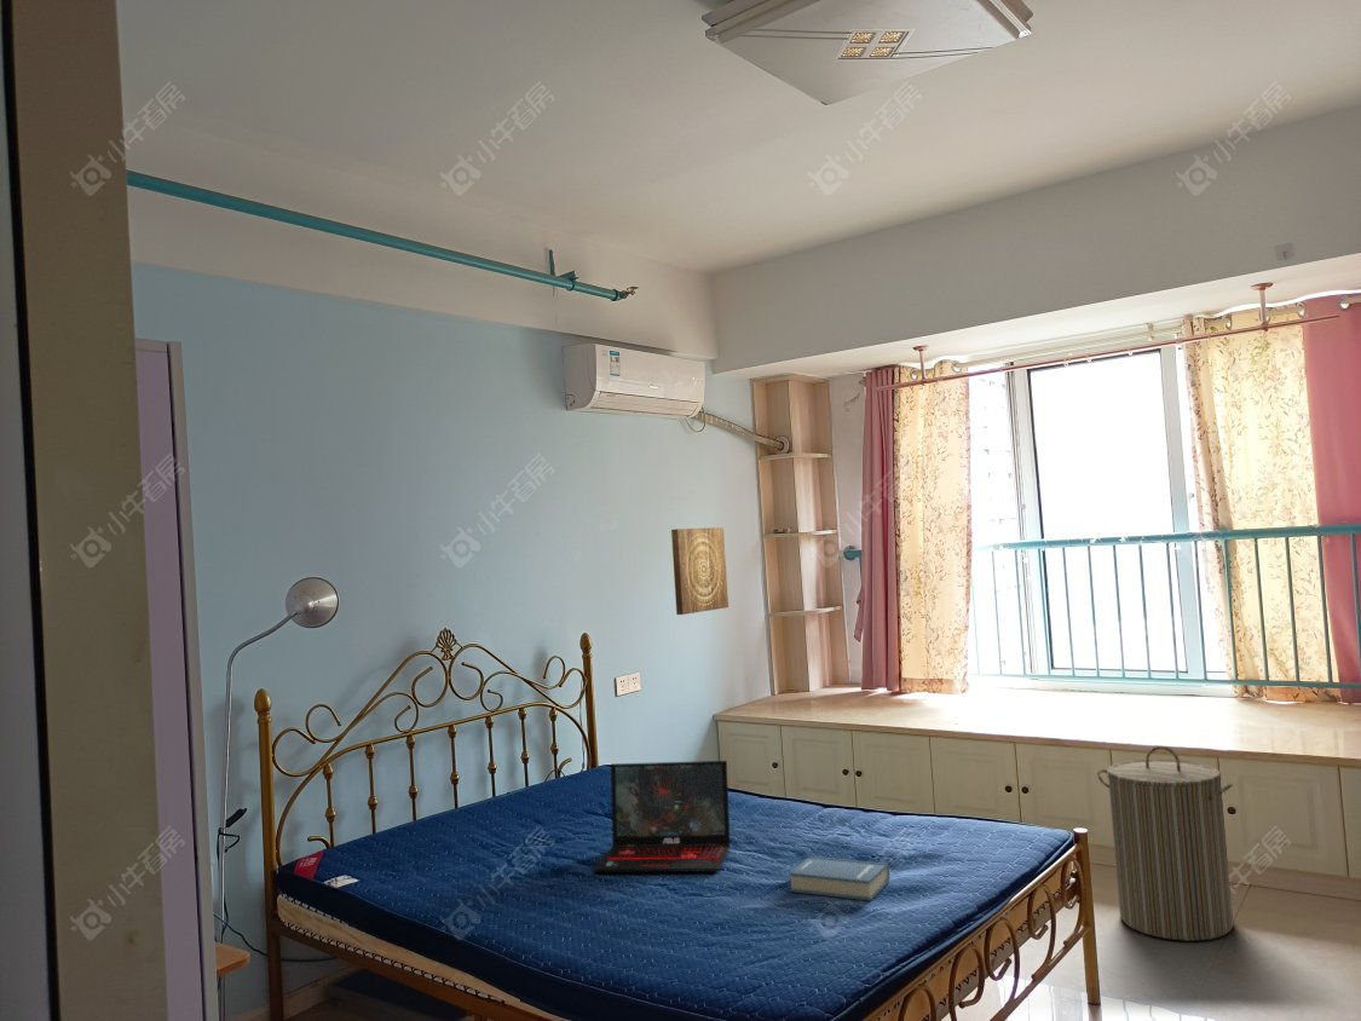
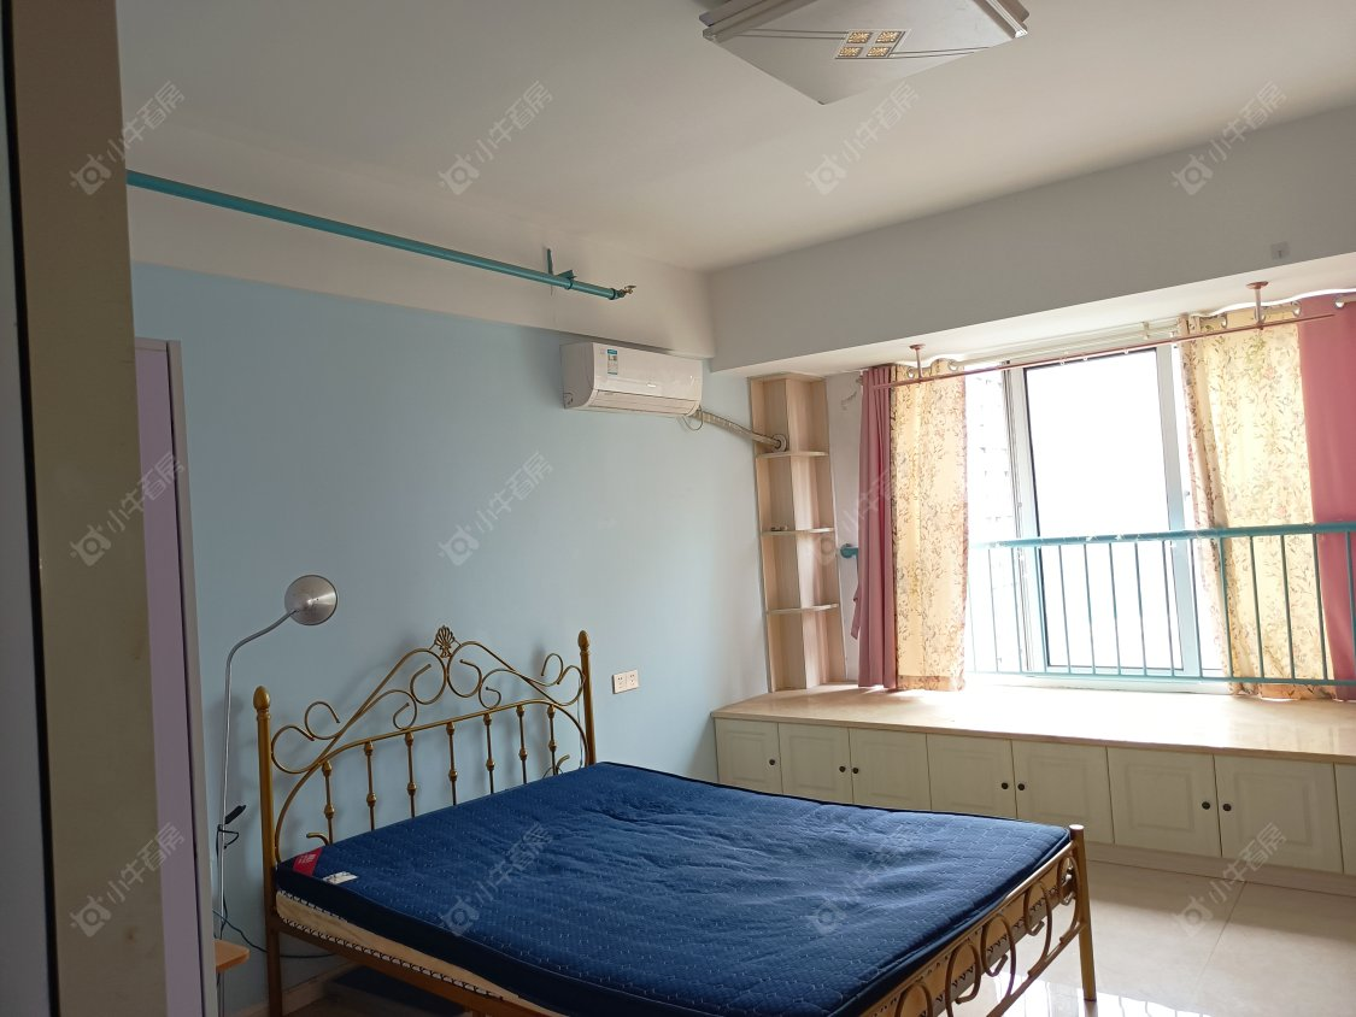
- laundry hamper (1167, 832)
- laptop (662, 815)
- wall art (700, 569)
- book (840, 876)
